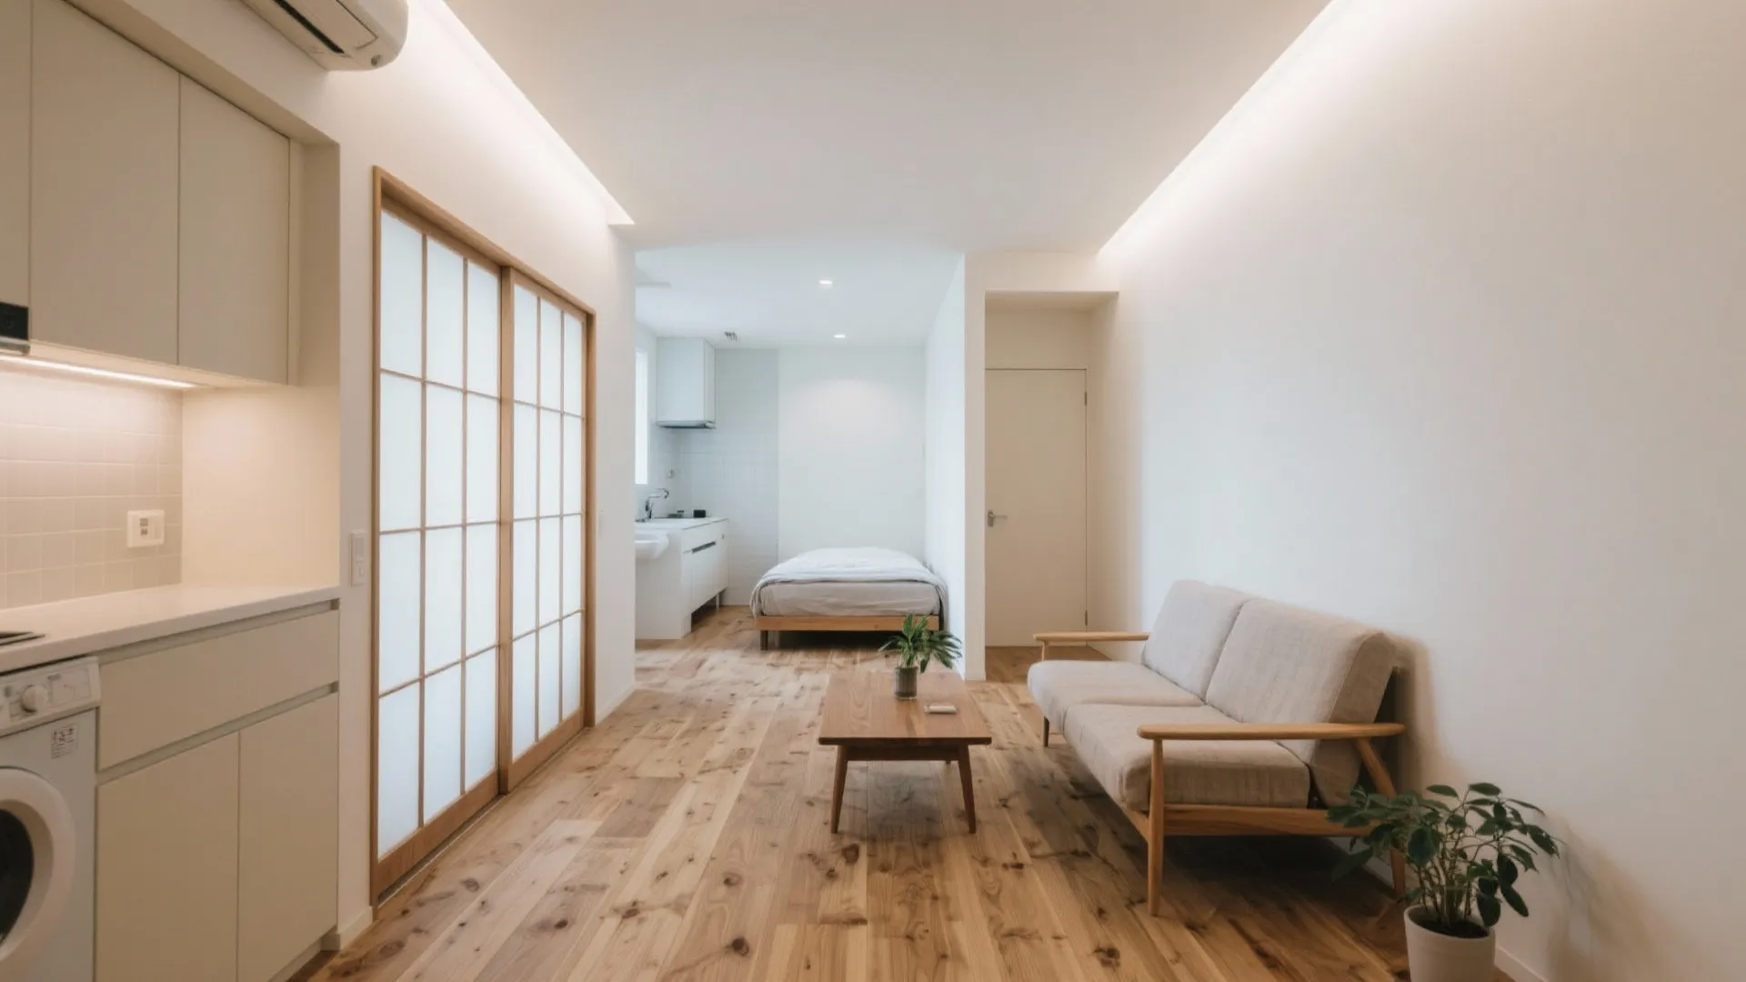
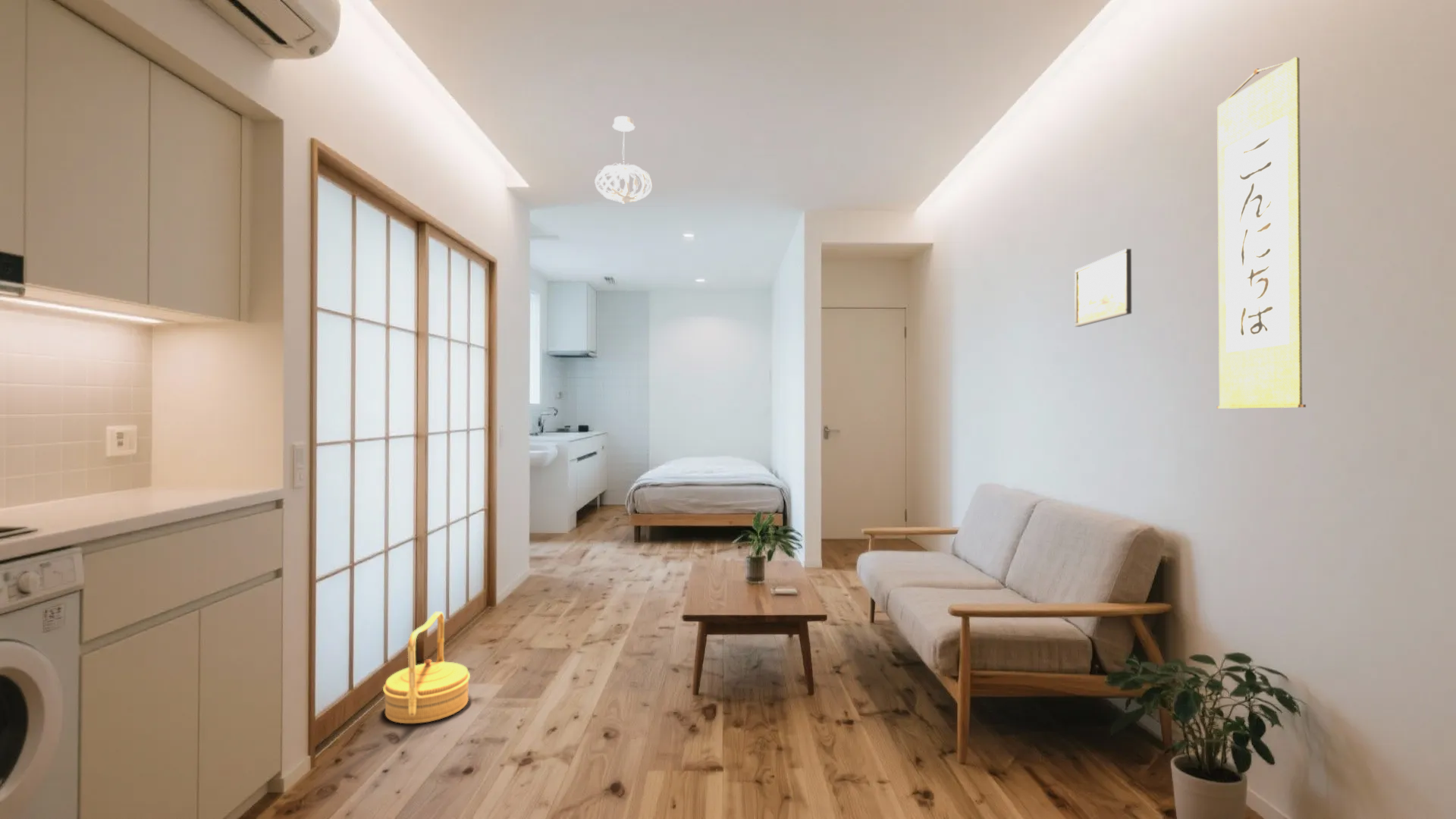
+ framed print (1101, 290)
+ pendant light (623, 162)
+ basket (428, 664)
+ wall scroll (1256, 238)
